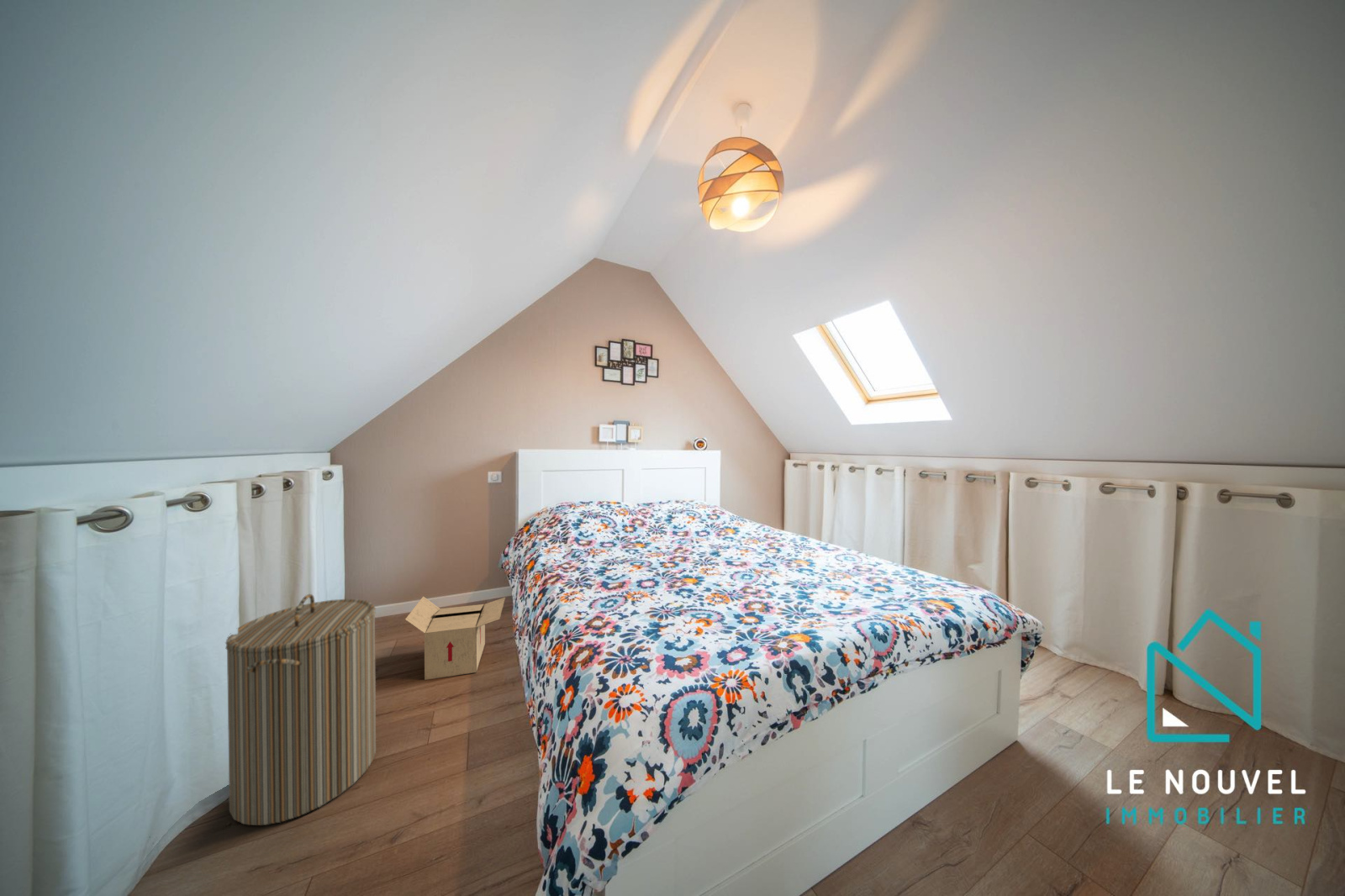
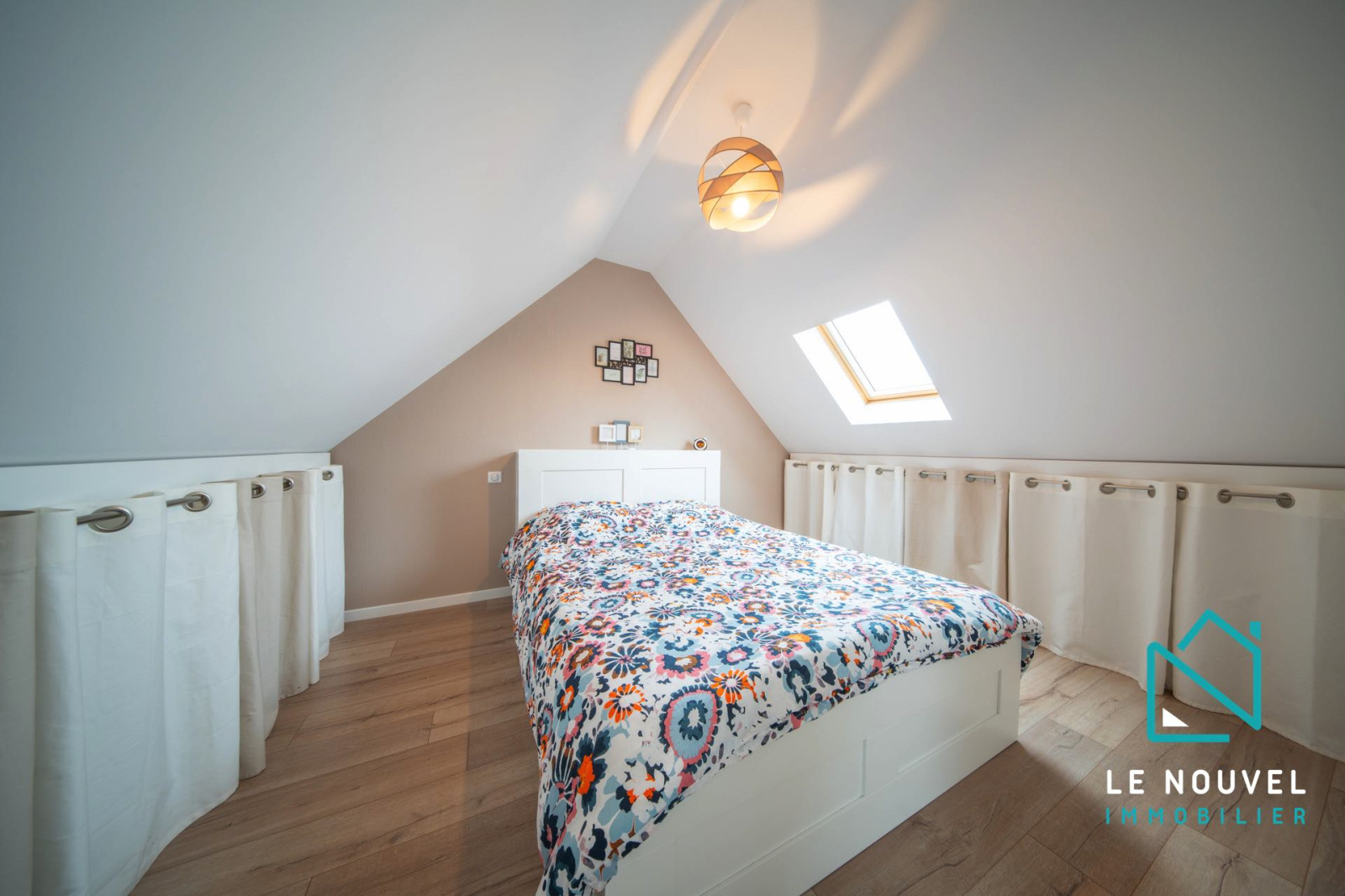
- laundry hamper (308, 686)
- cardboard box (460, 631)
